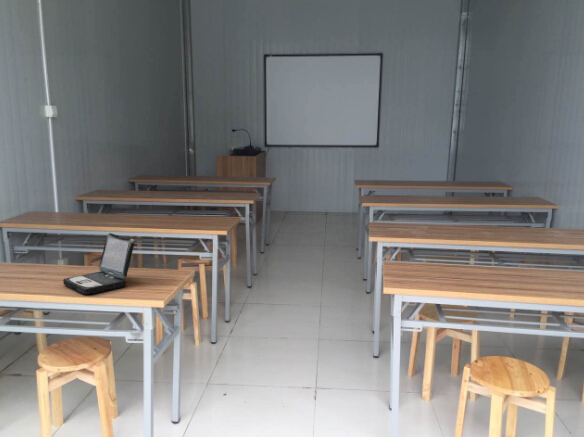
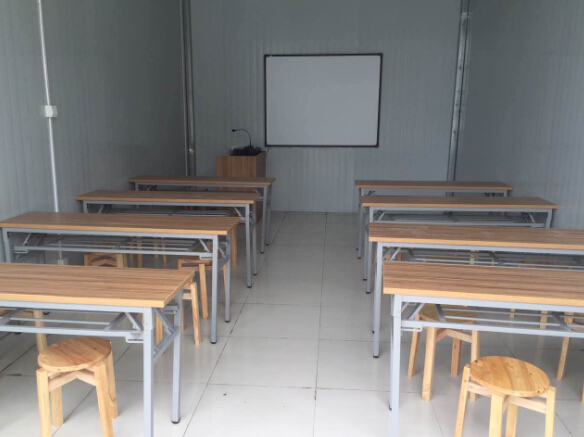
- laptop (100, 261)
